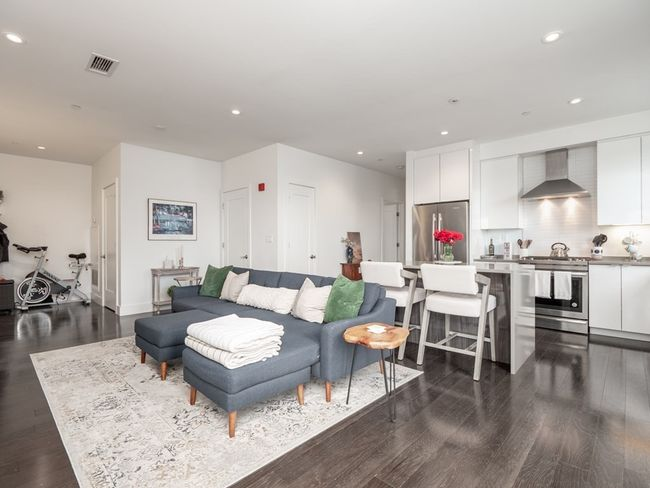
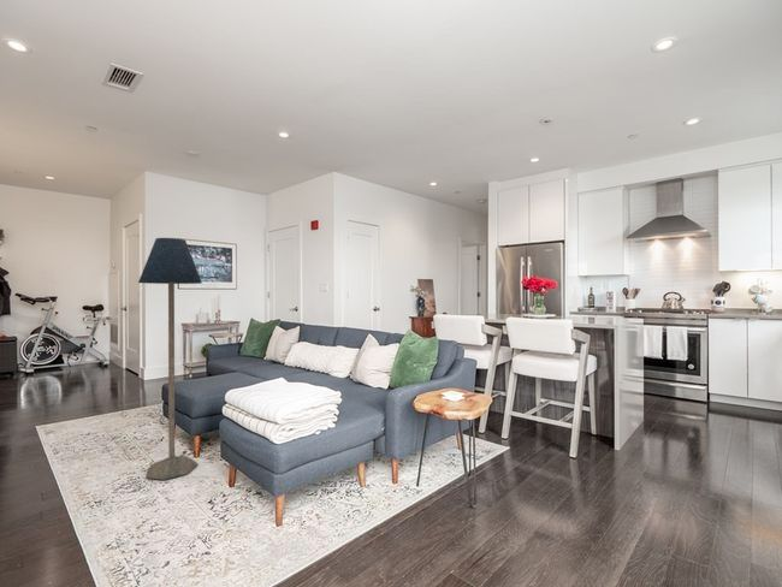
+ floor lamp (171, 354)
